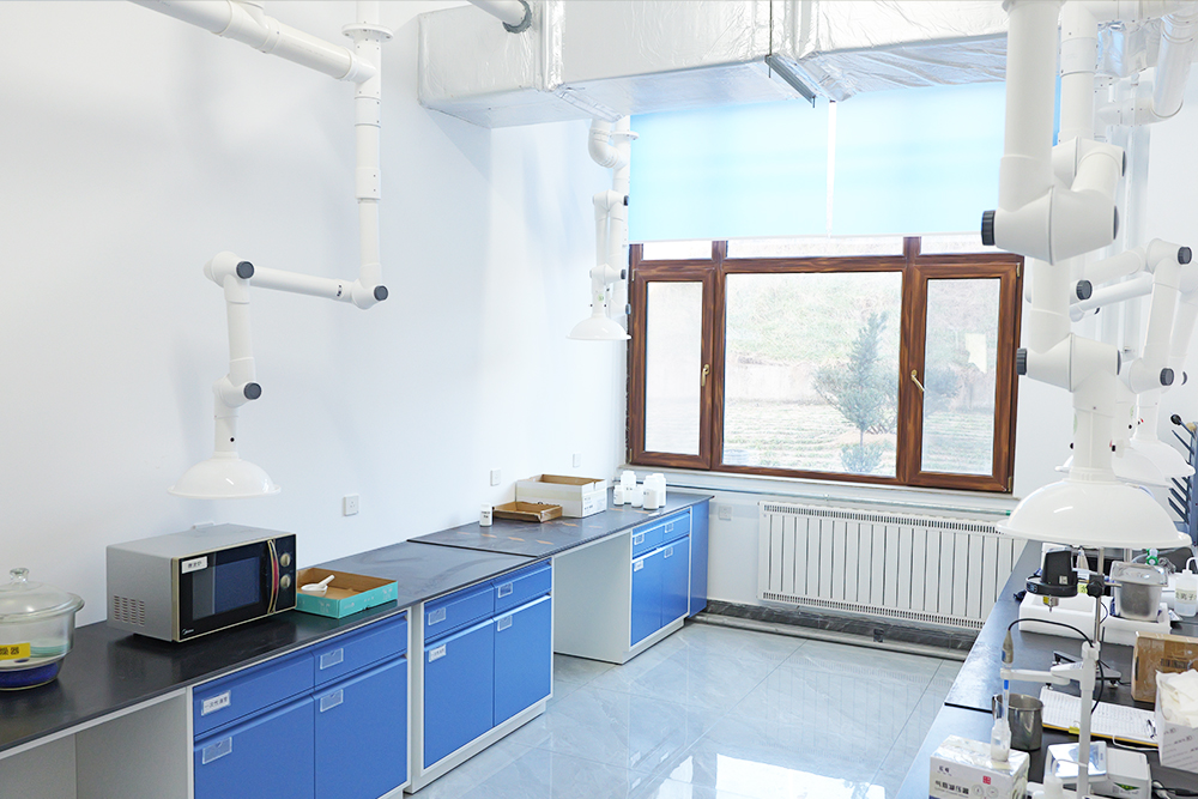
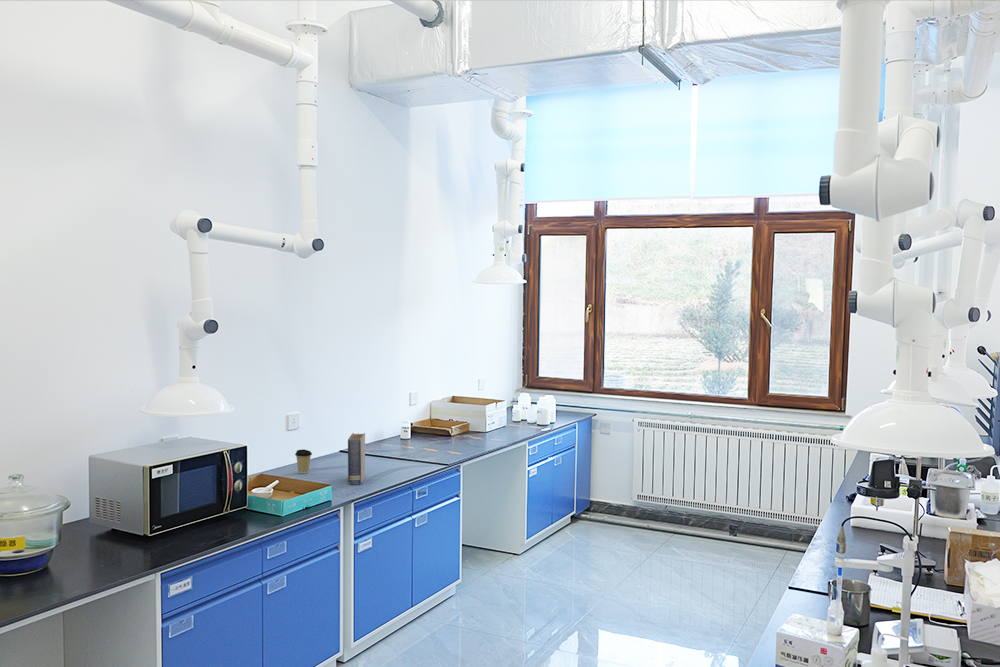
+ coffee cup (303, 461)
+ book (356, 457)
